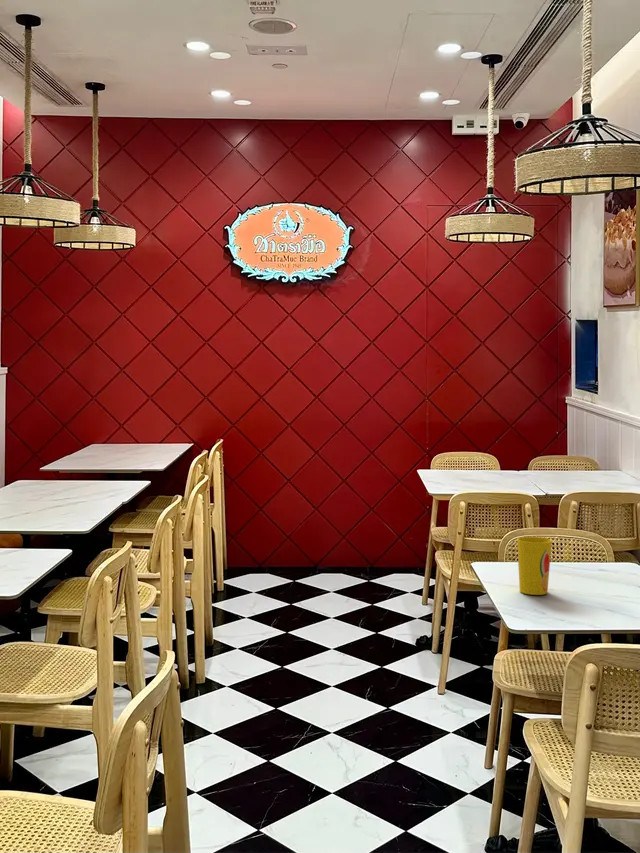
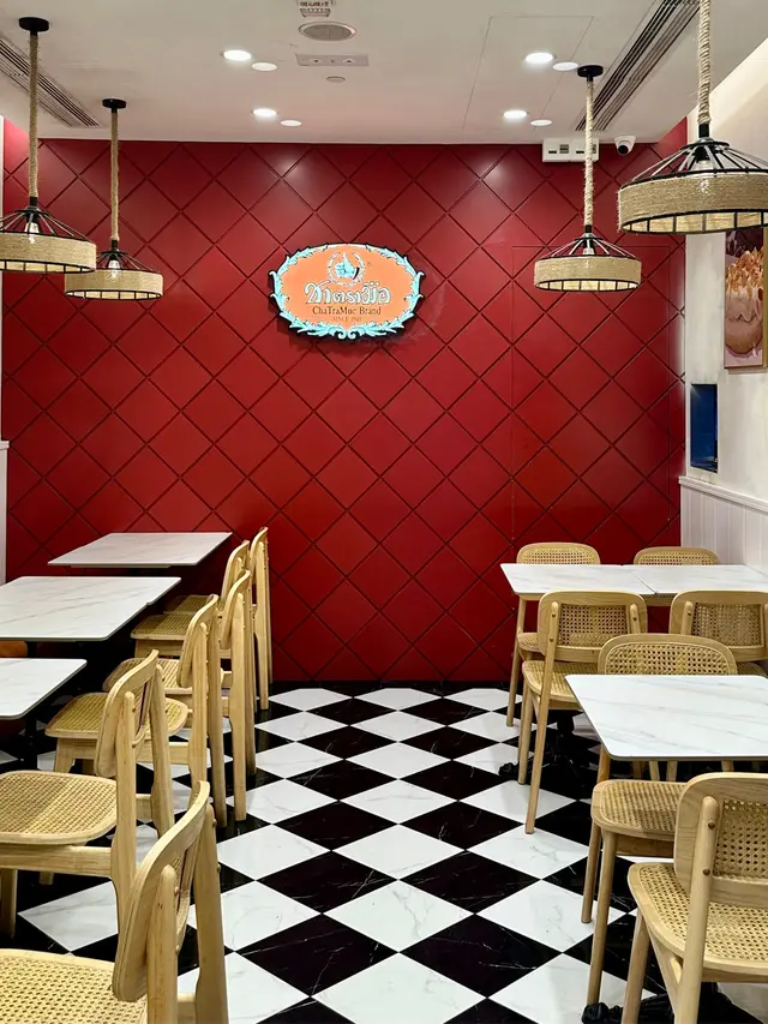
- cup (533, 565)
